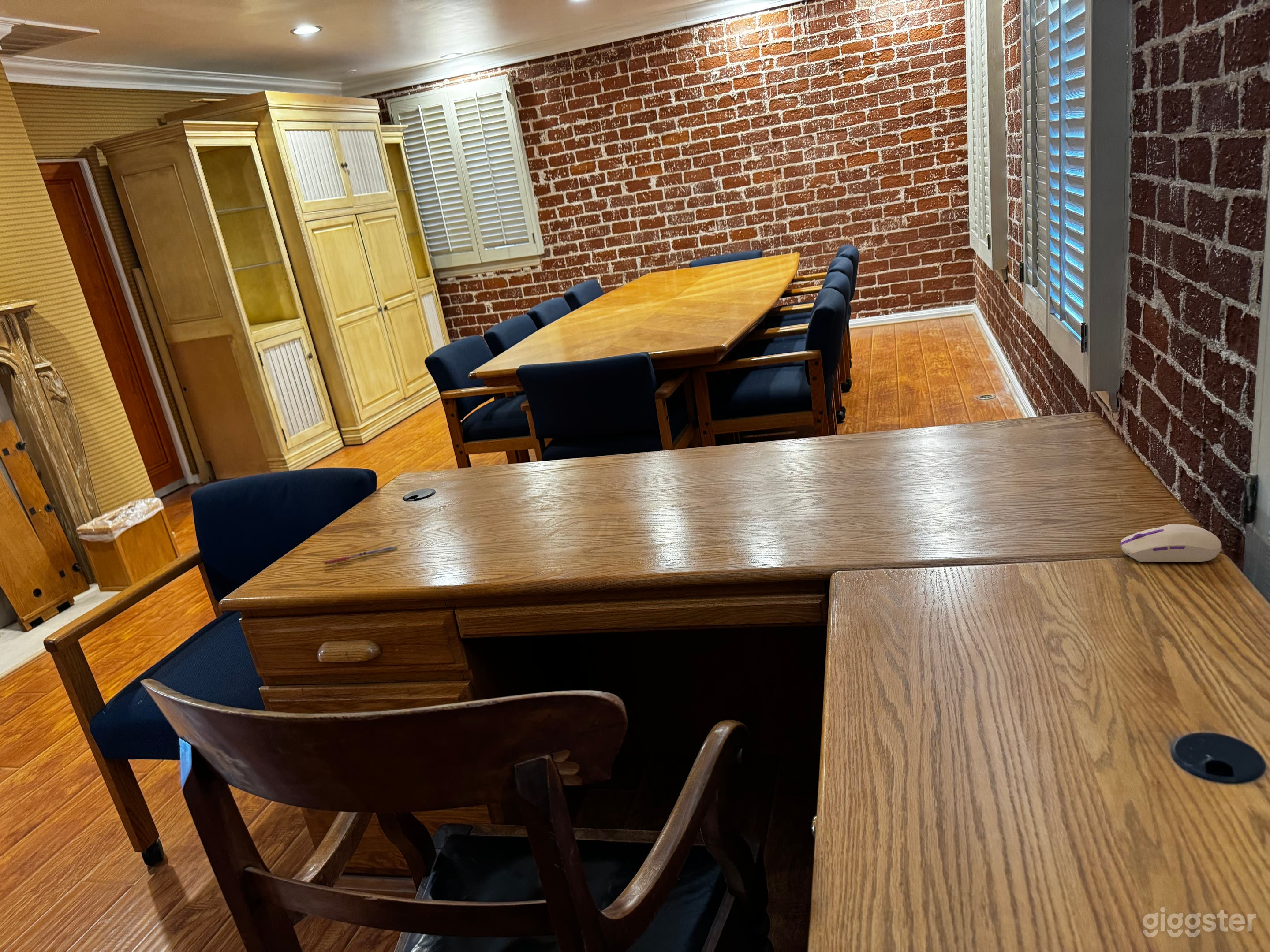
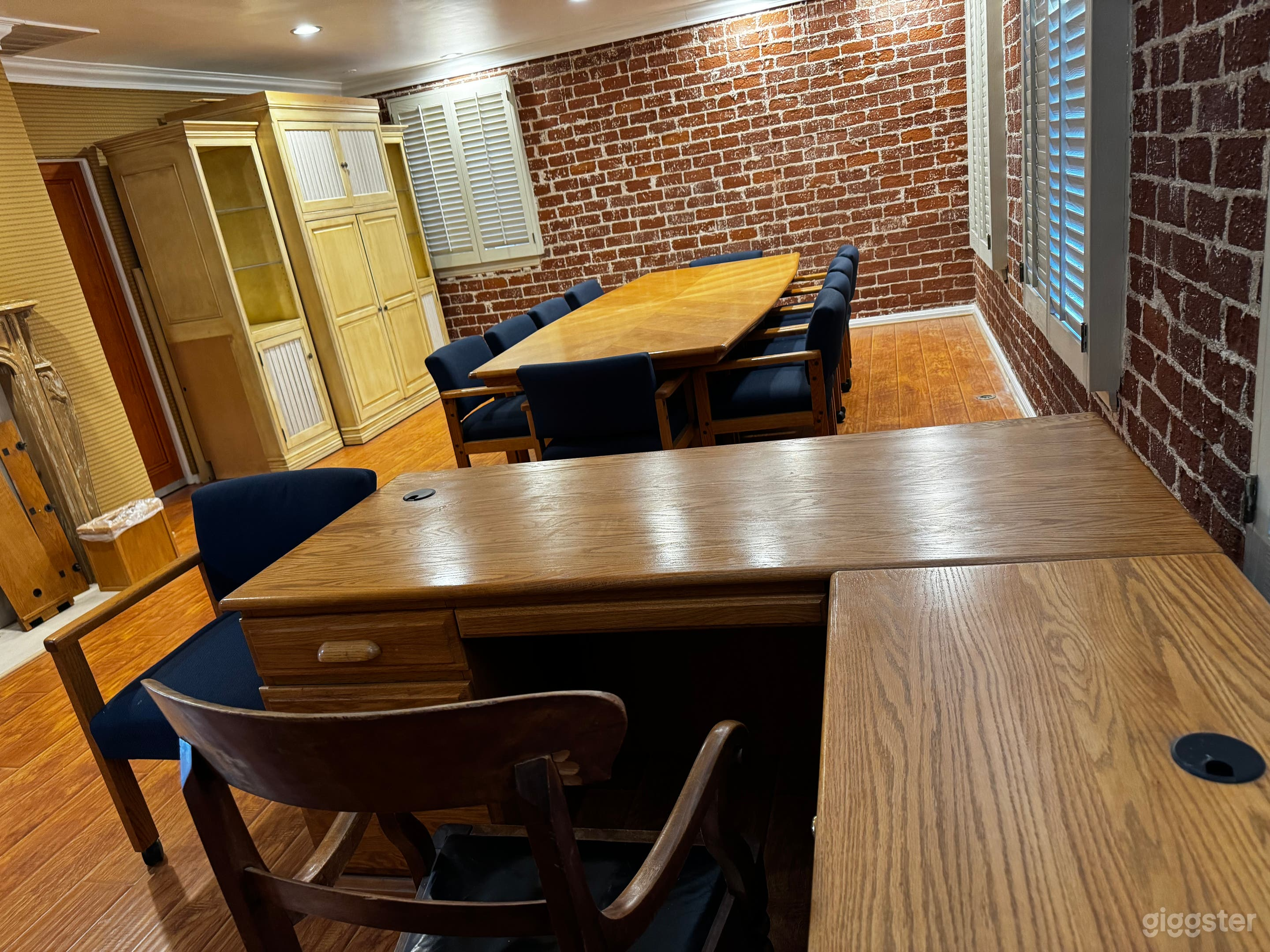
- pen (361, 554)
- computer mouse (1170, 541)
